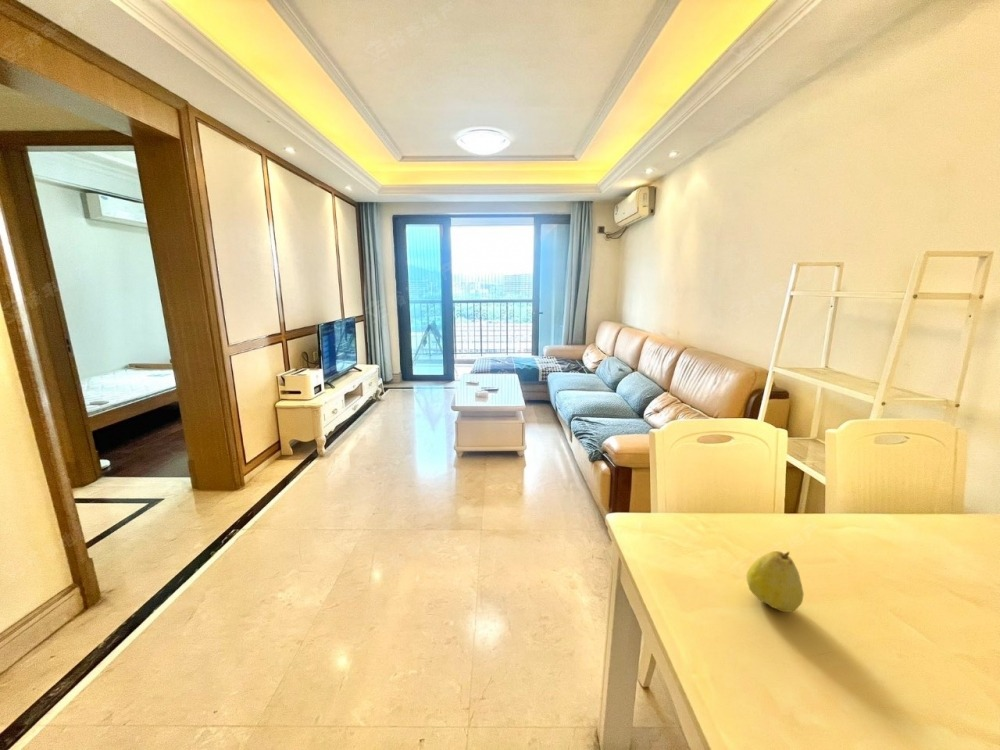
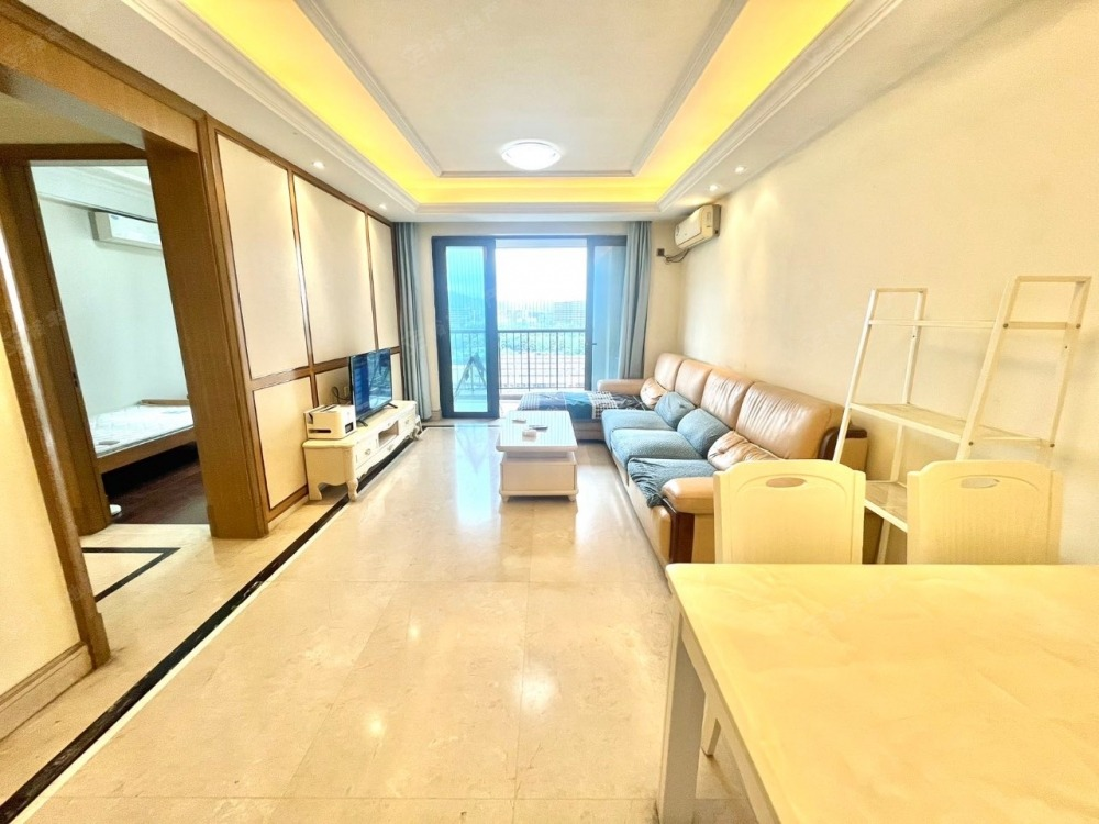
- fruit (775, 576)
